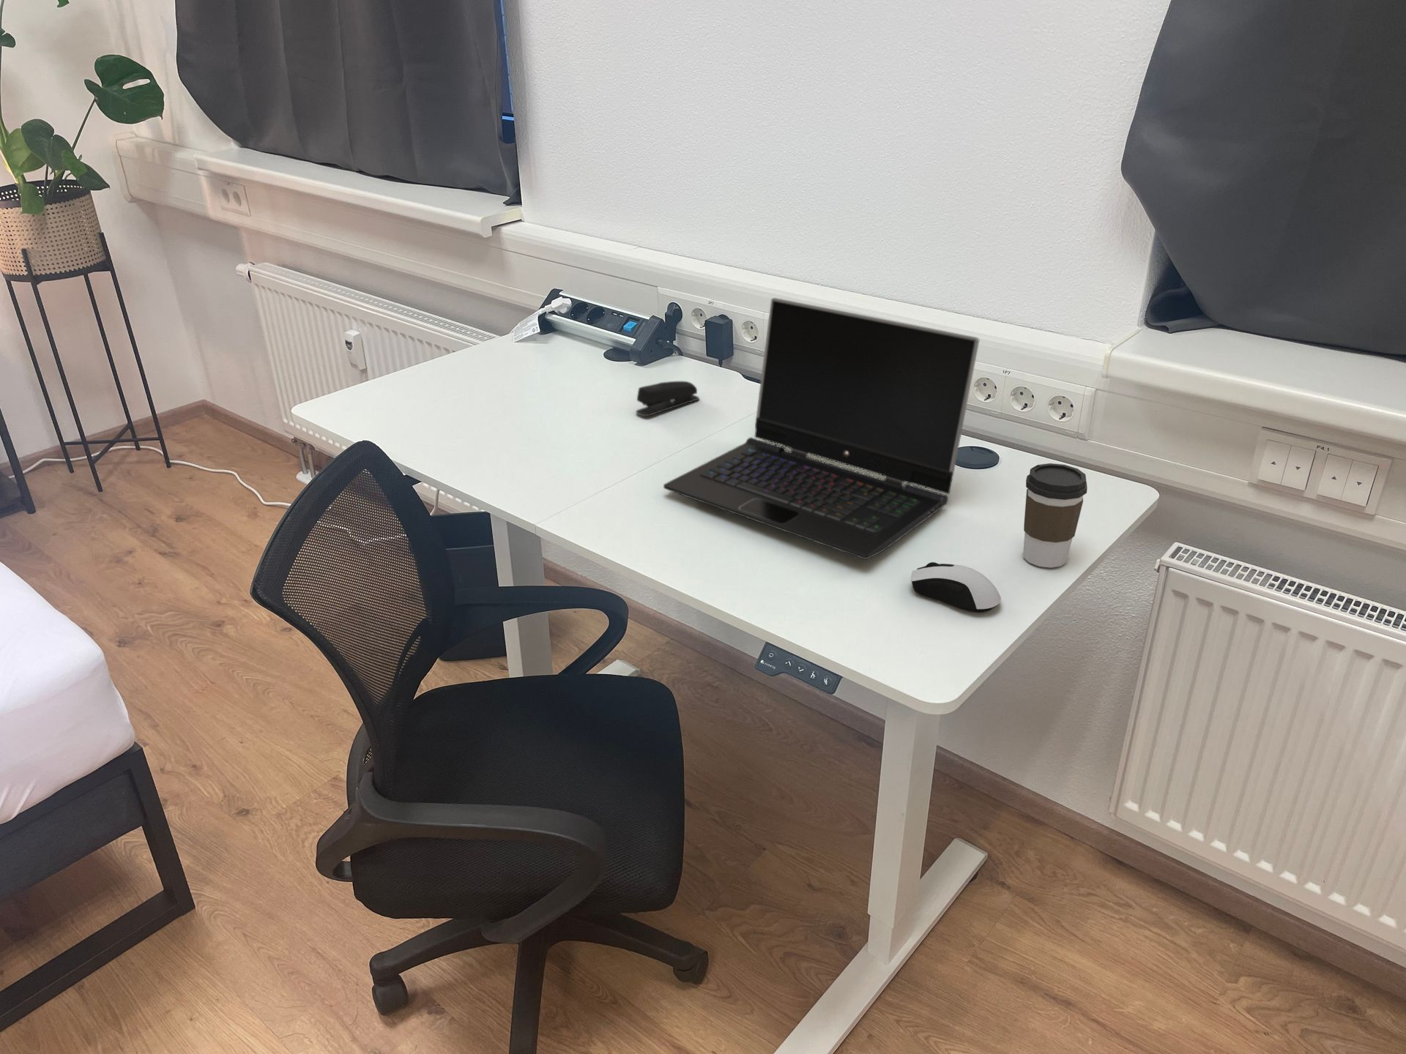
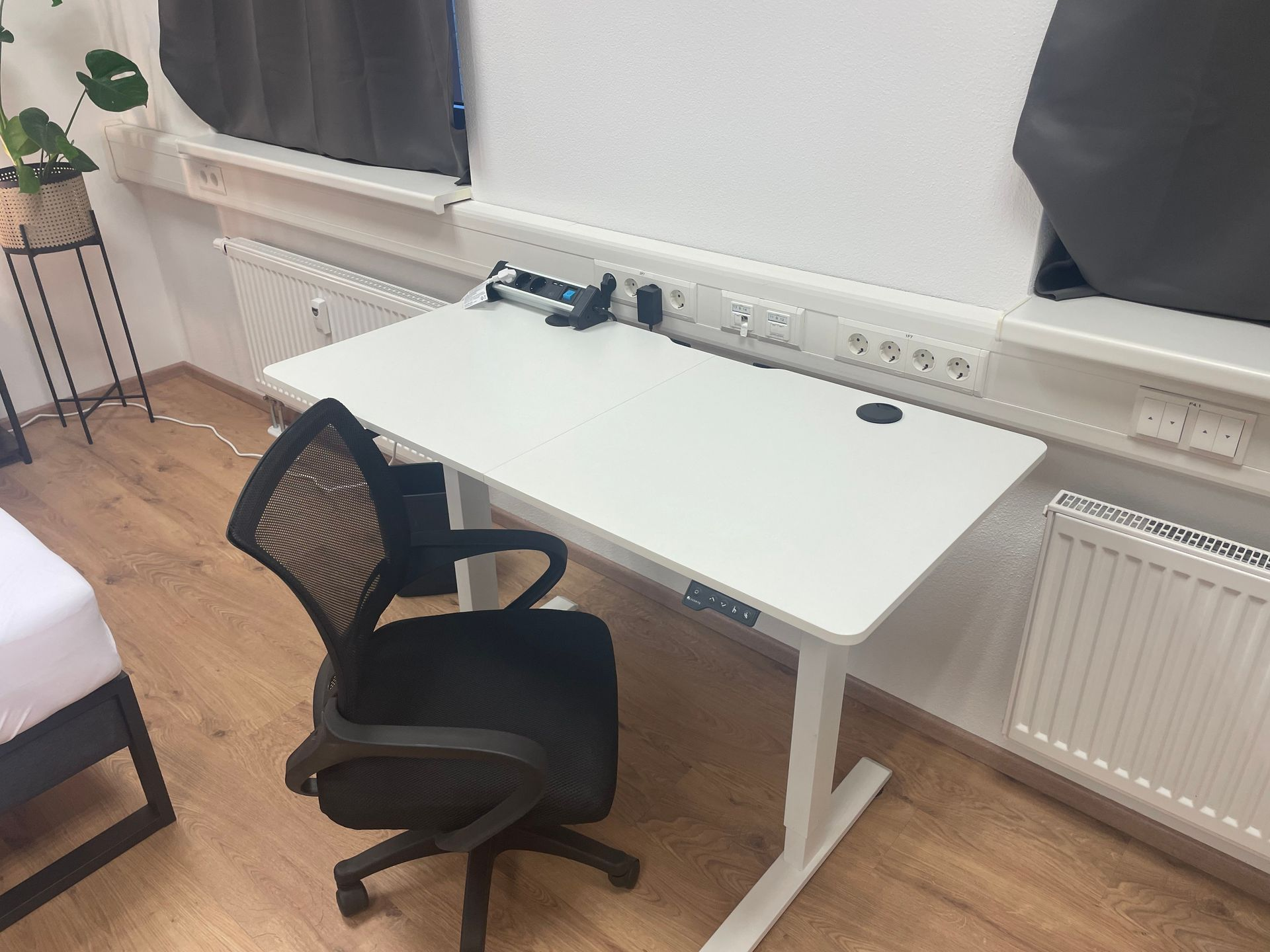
- stapler (668, 393)
- coffee cup (1051, 516)
- laptop computer (815, 420)
- computer mouse (955, 581)
